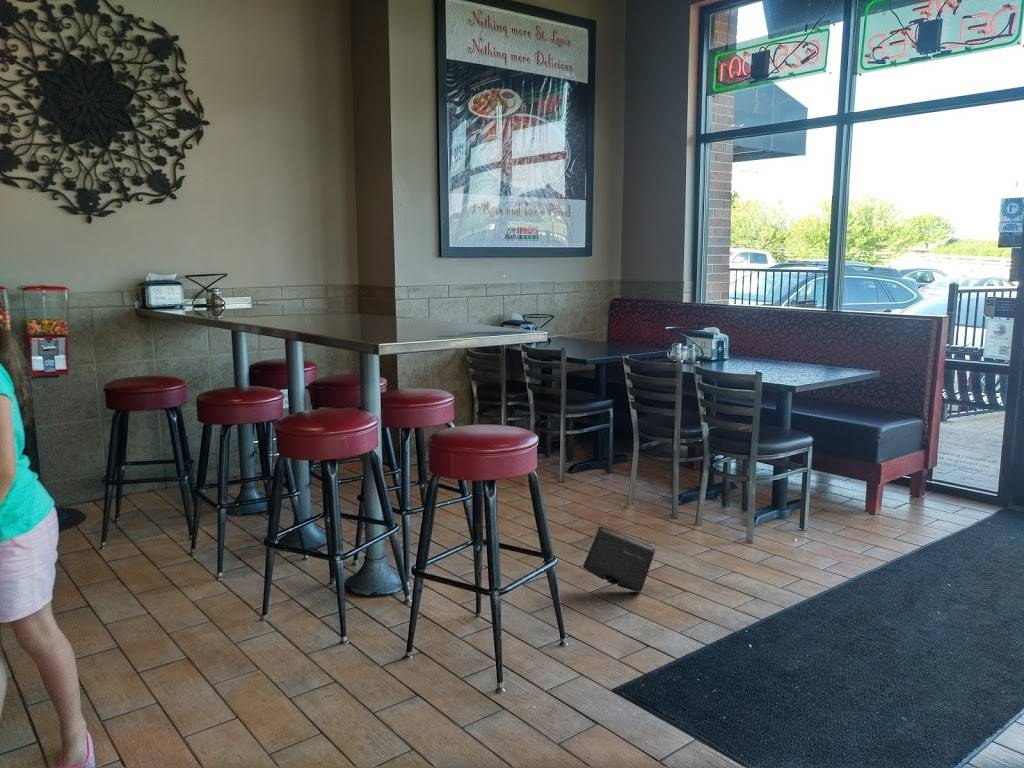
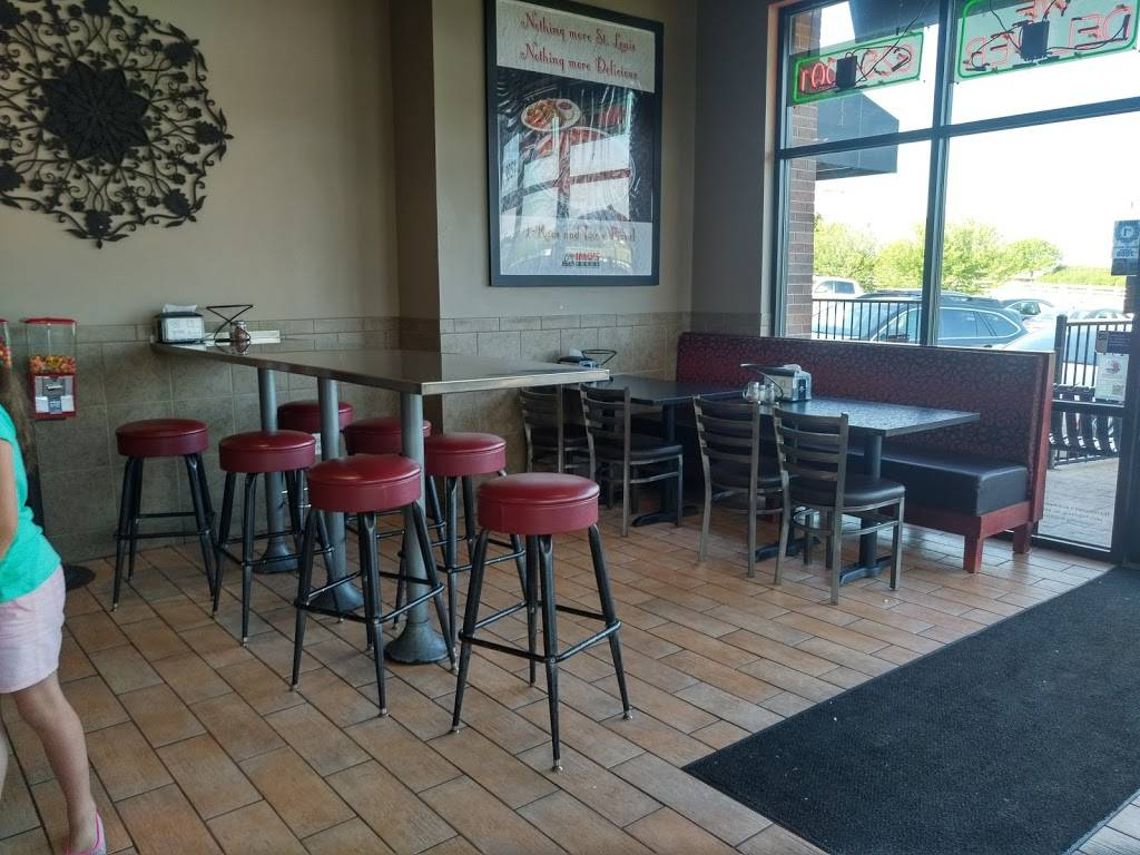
- bag (620, 559)
